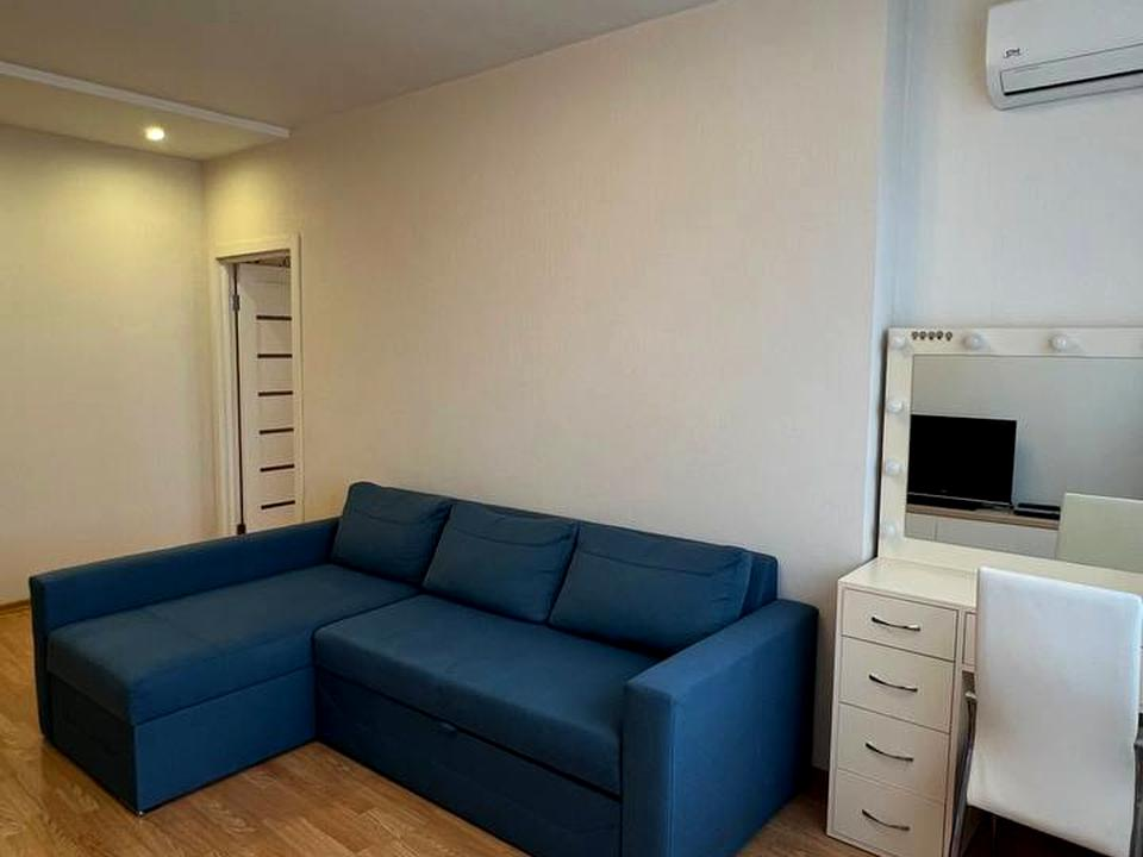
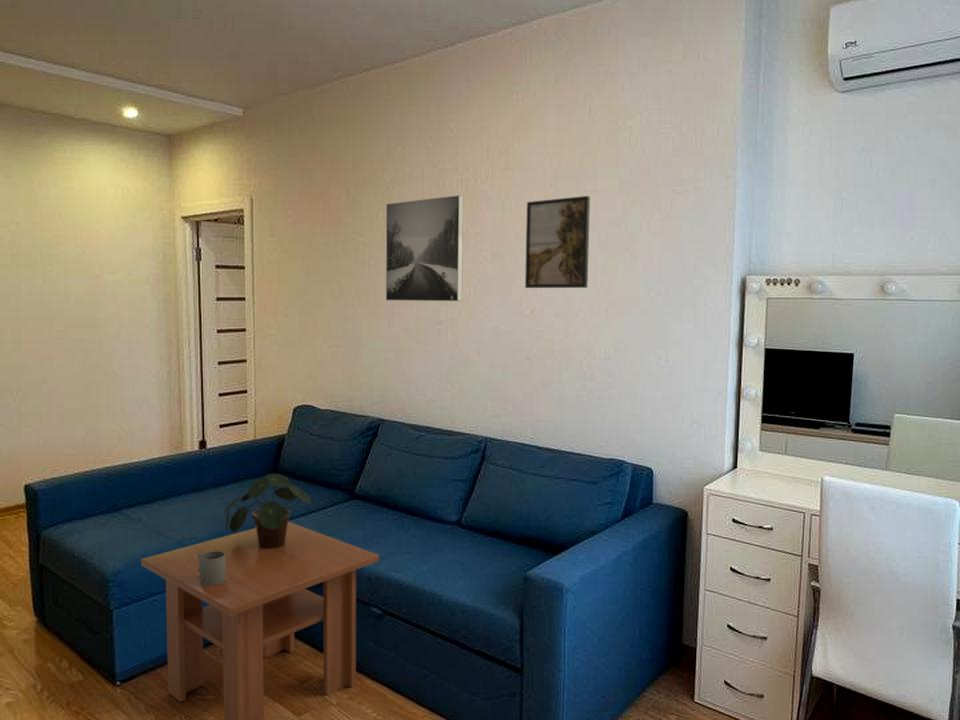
+ coffee table (262, 623)
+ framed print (556, 243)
+ mug (208, 566)
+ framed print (422, 250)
+ potted plant (270, 508)
